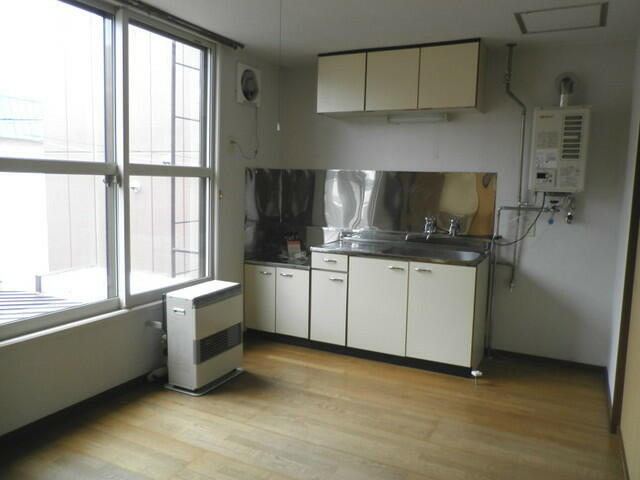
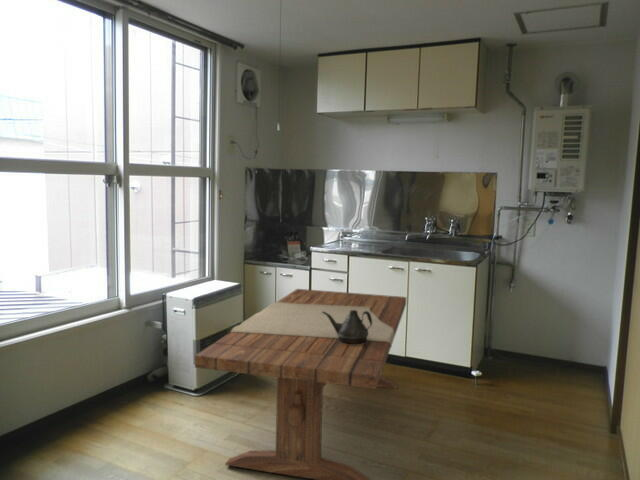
+ teapot (346, 324)
+ dining table (322, 370)
